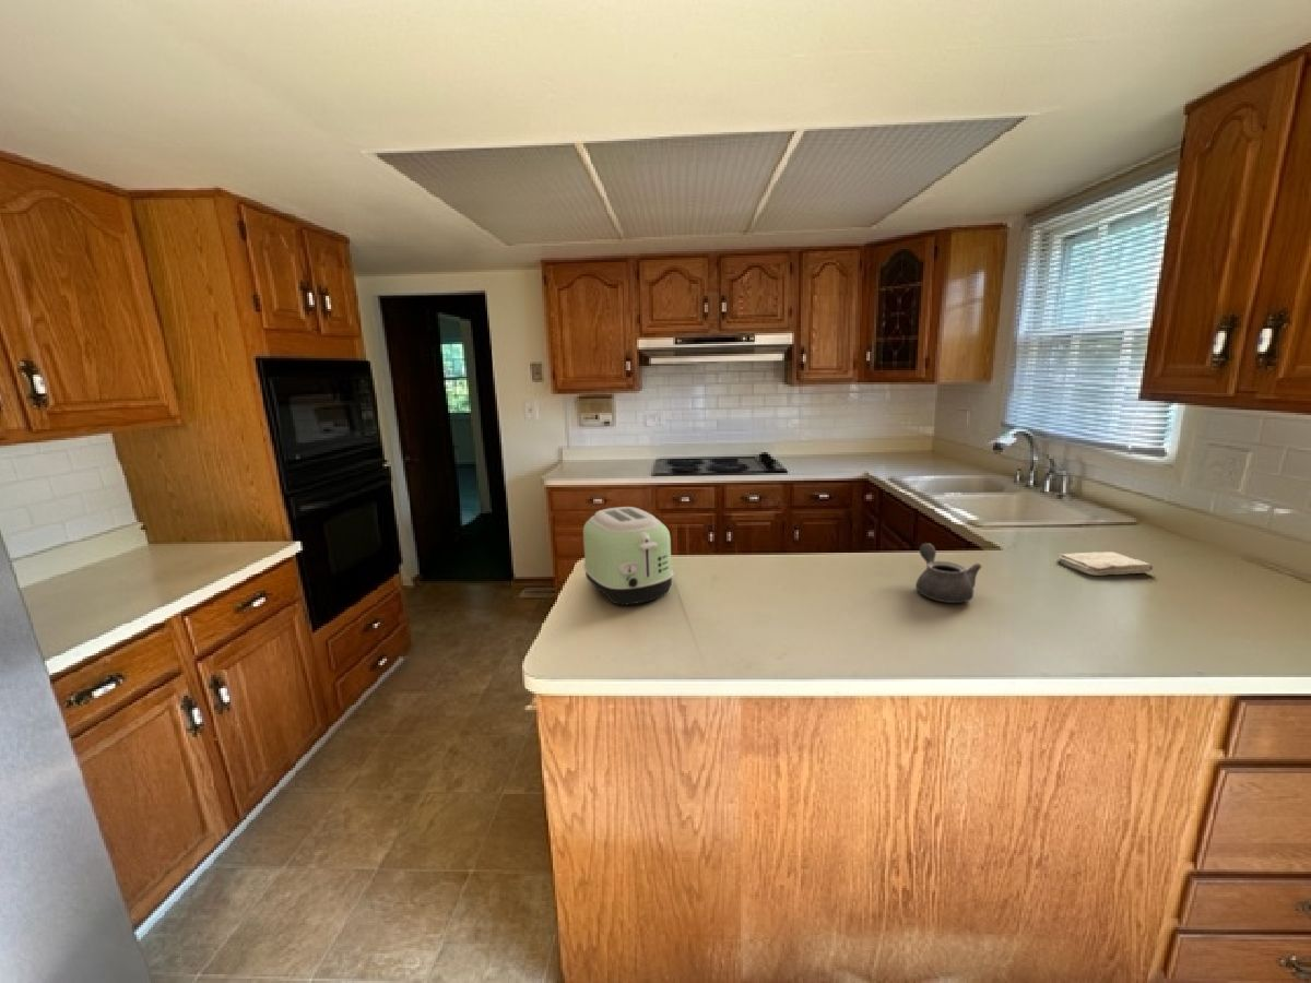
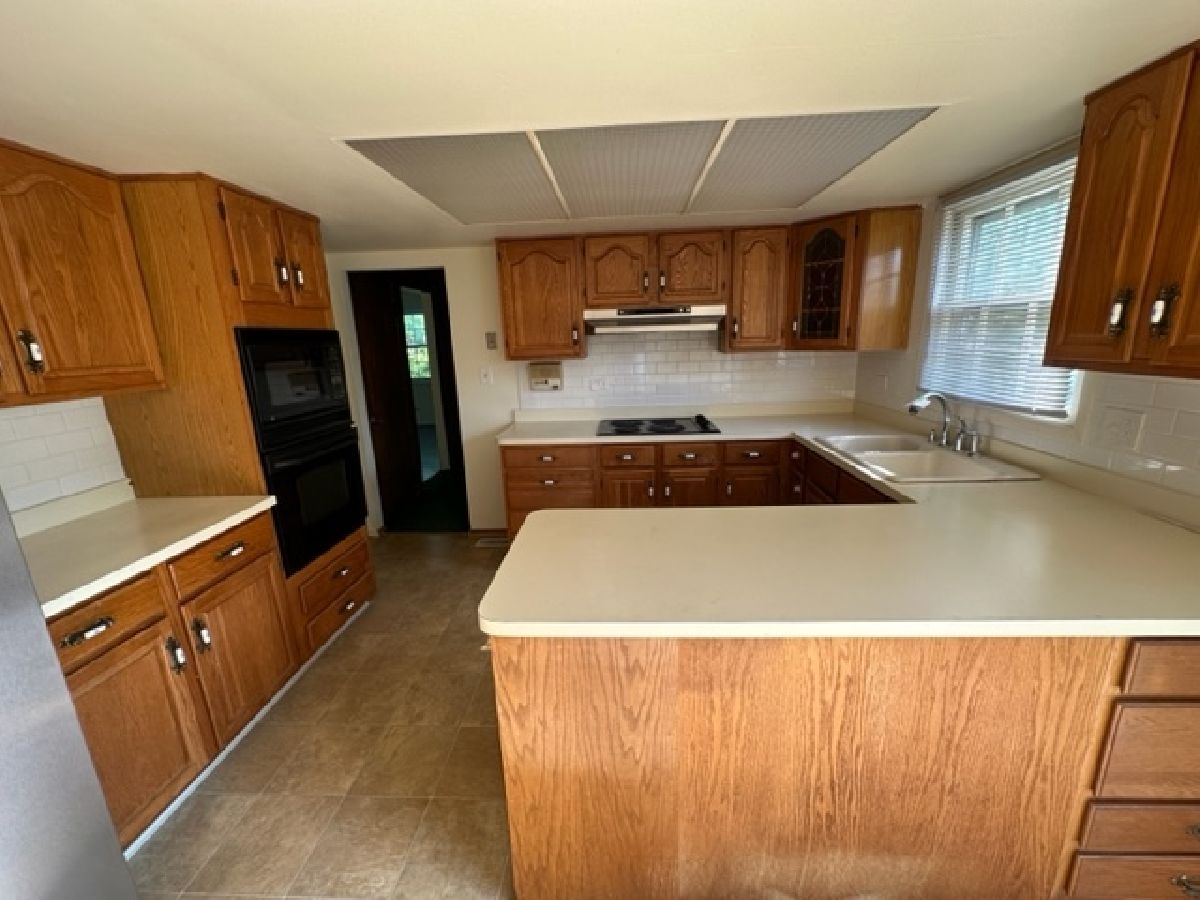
- washcloth (1102, 561)
- teapot (942, 571)
- toaster (627, 553)
